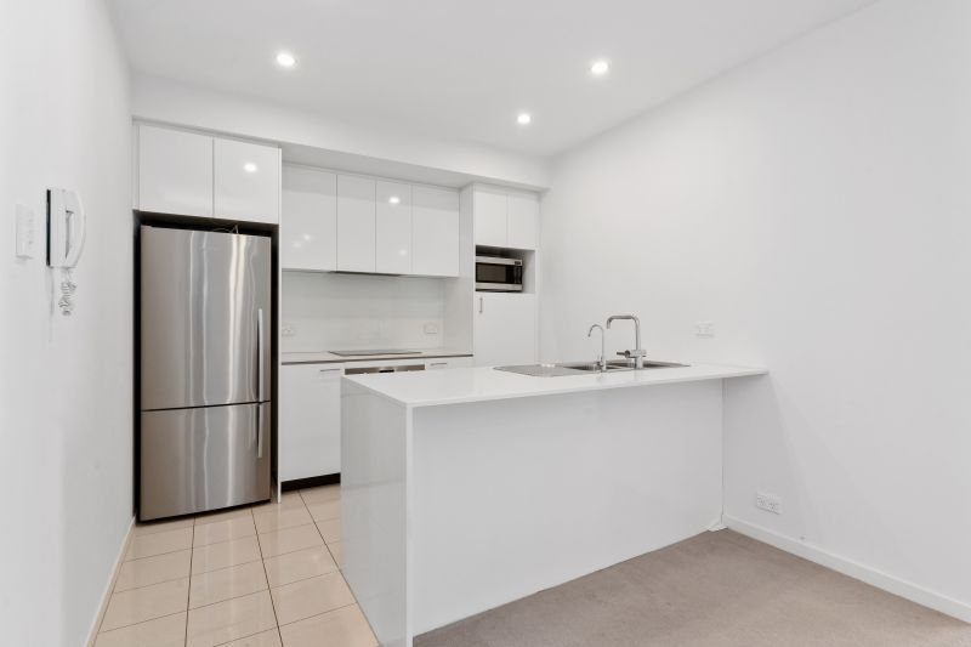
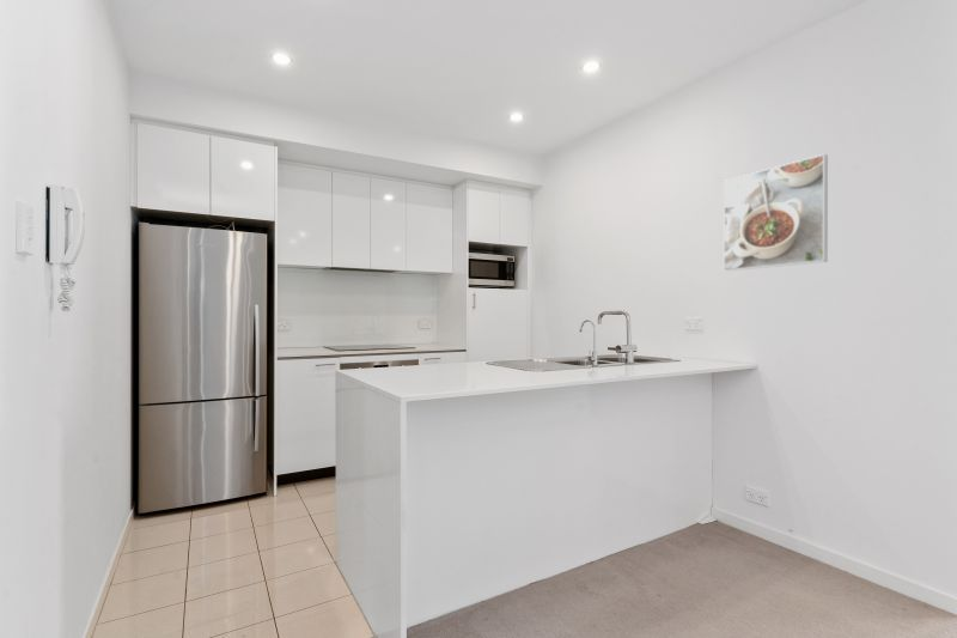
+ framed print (770, 218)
